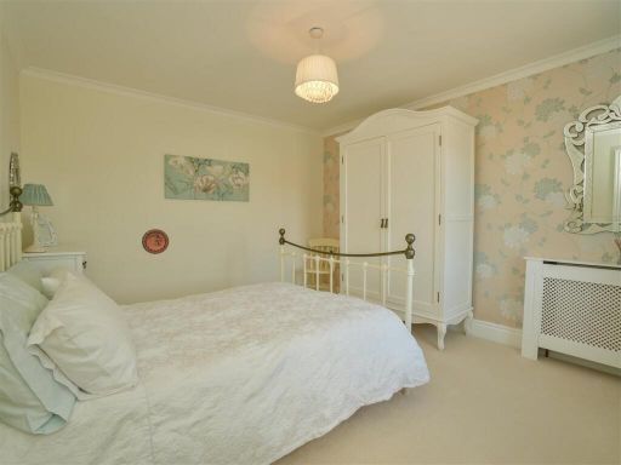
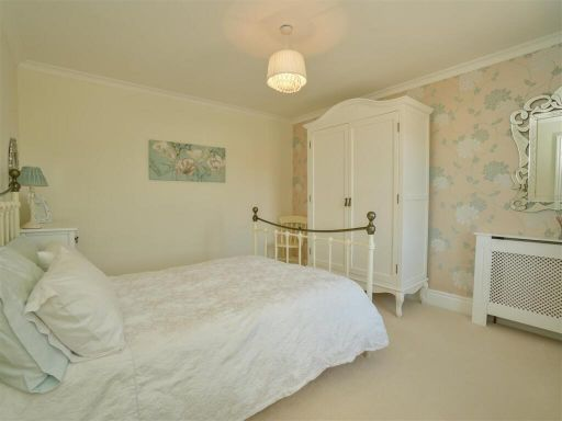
- decorative plate (155, 241)
